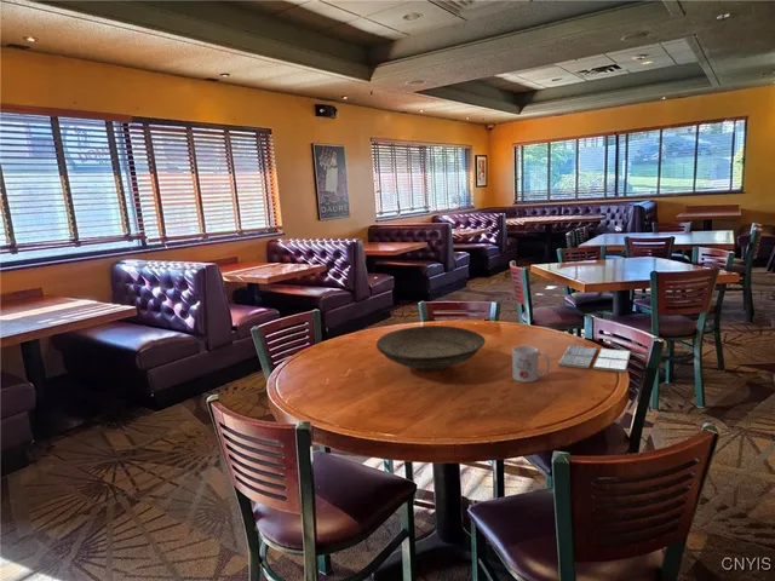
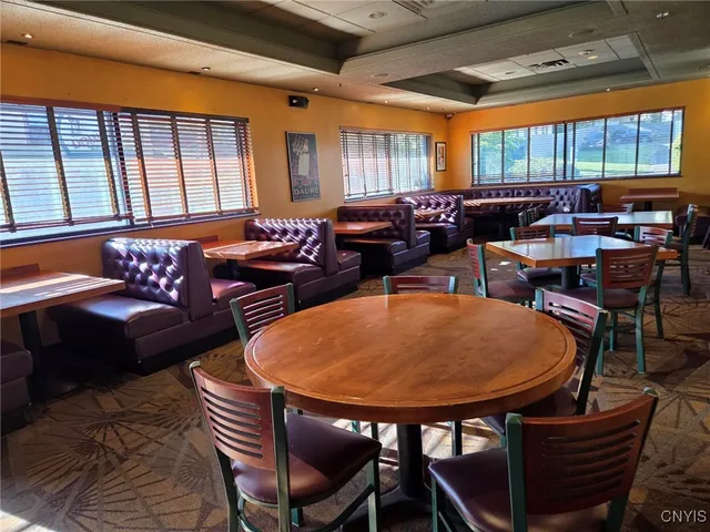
- decorative bowl (430, 352)
- drink coaster (593, 356)
- mug (530, 363)
